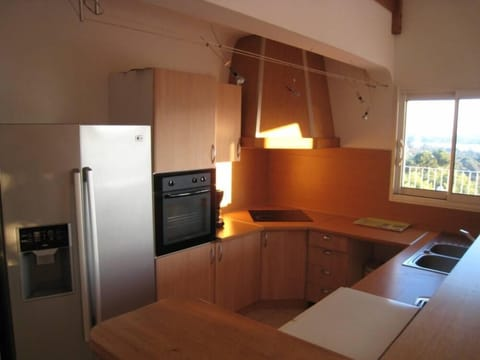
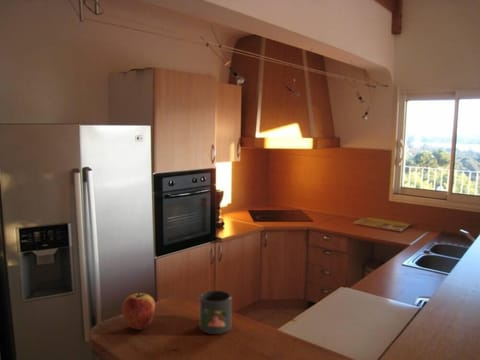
+ mug (216, 309)
+ apple (139, 310)
